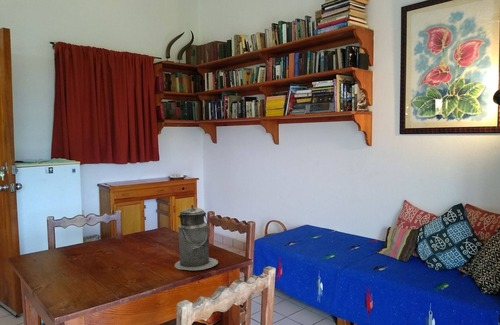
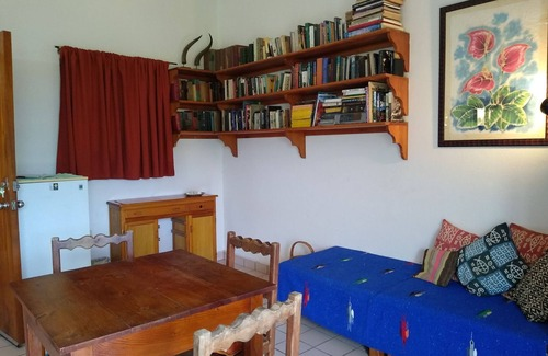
- canister (195, 234)
